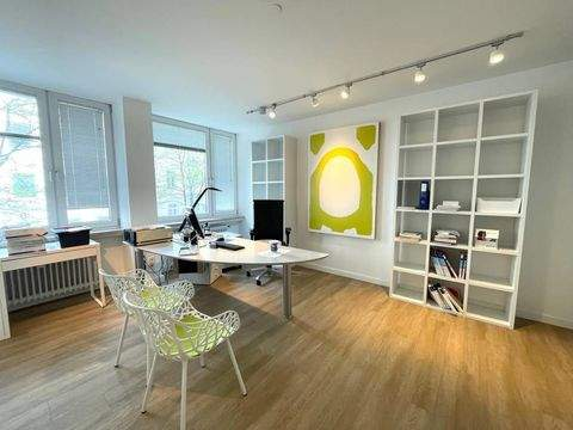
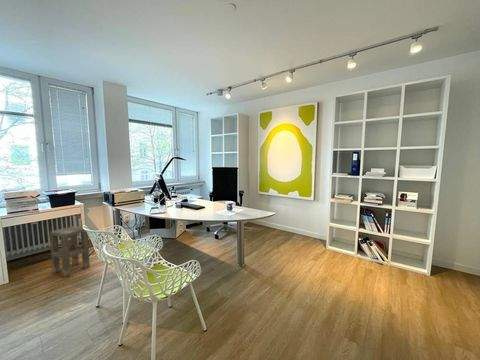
+ side table (70, 249)
